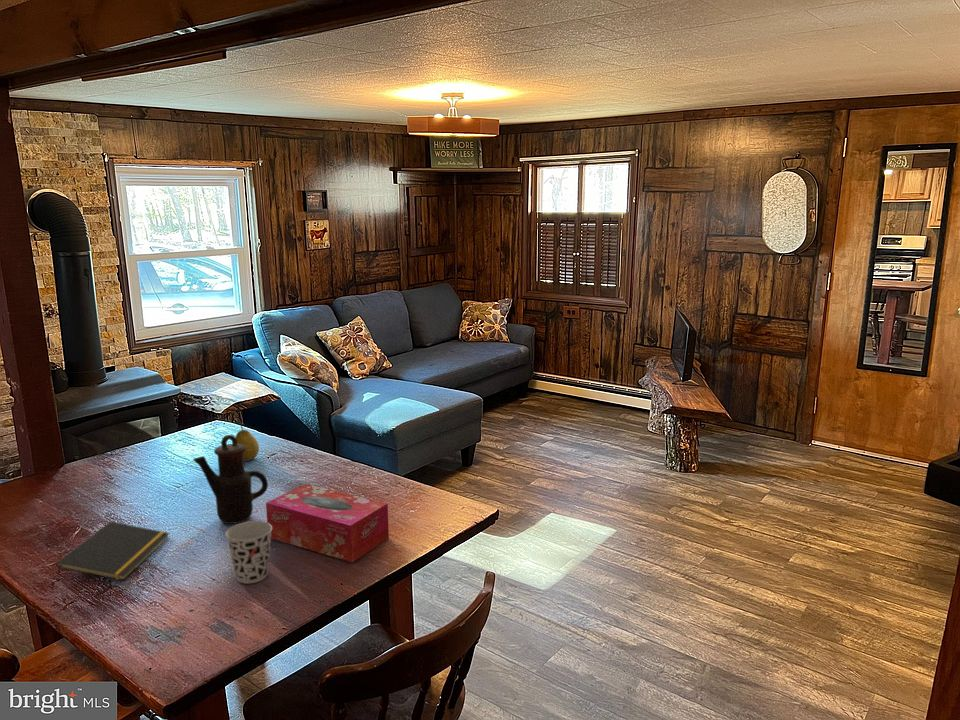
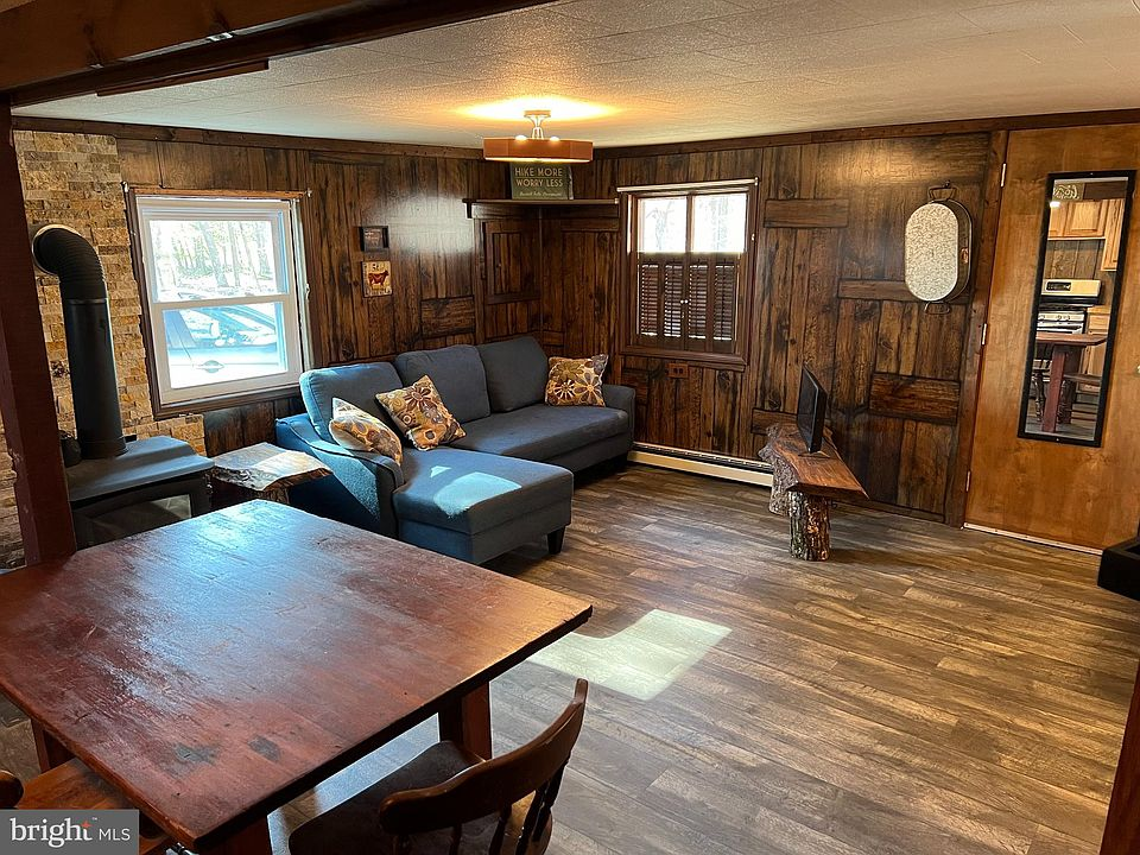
- notepad (116, 549)
- fruit (245, 442)
- cup (250, 553)
- tissue box (327, 520)
- teapot (232, 476)
